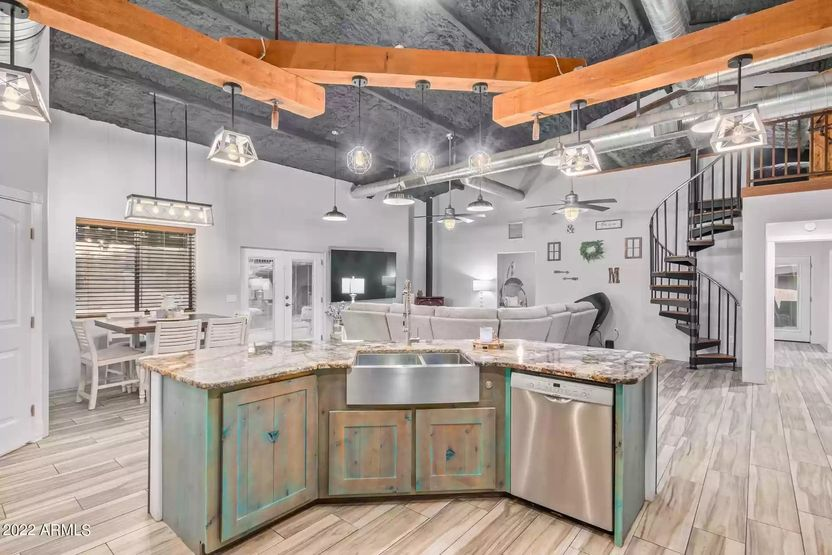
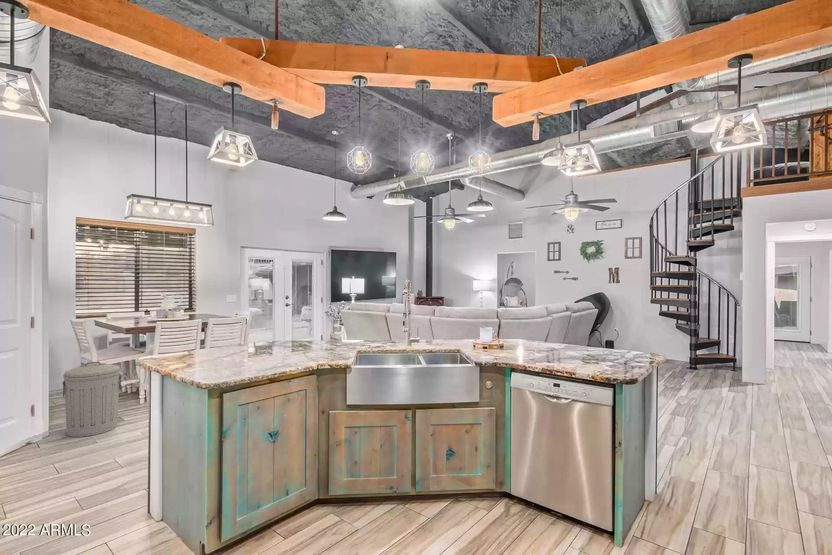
+ trash can (92, 395)
